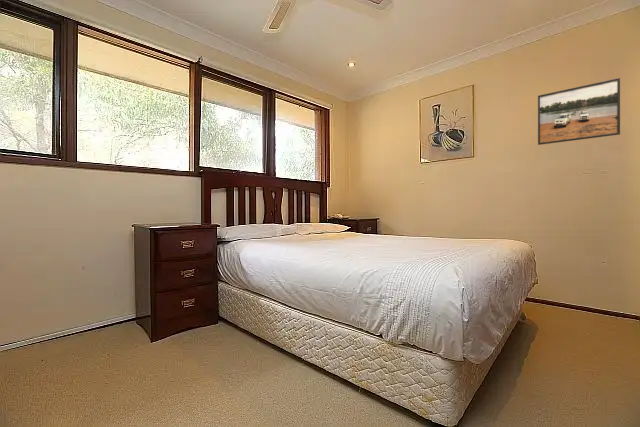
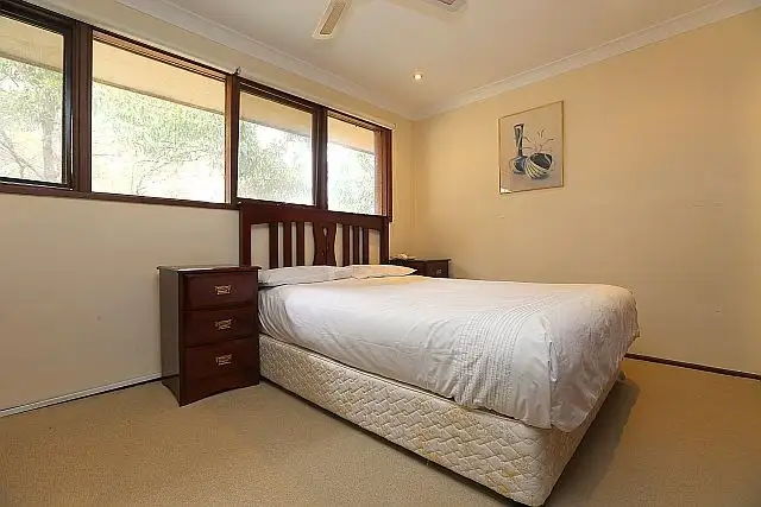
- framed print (576, 113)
